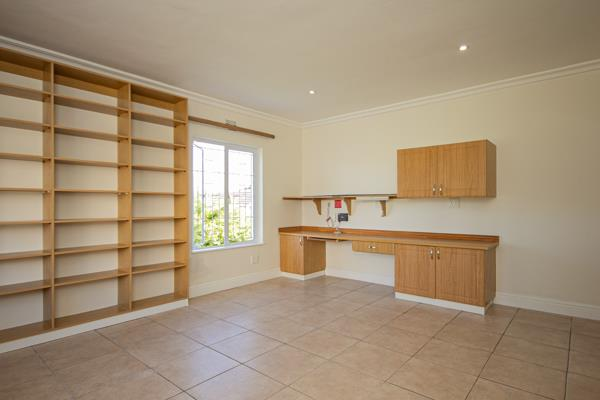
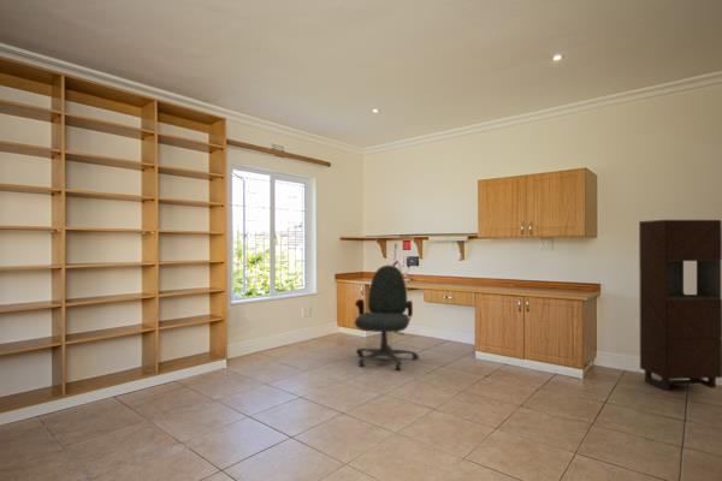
+ storage cabinet (679, 302)
+ office chair (384, 313)
